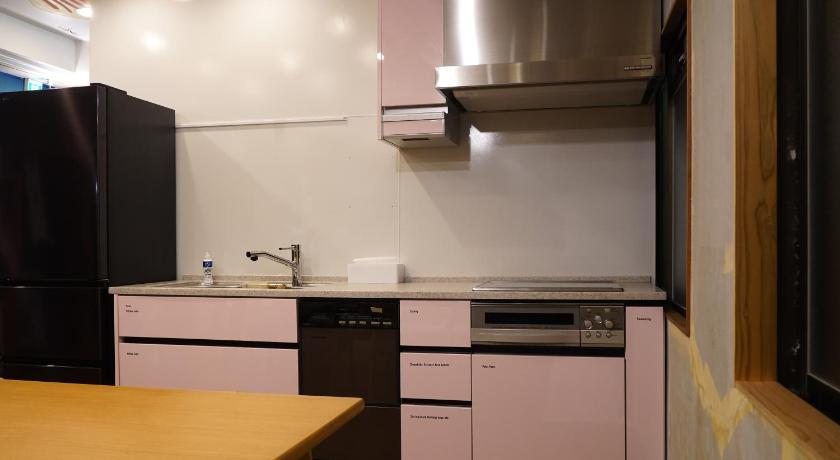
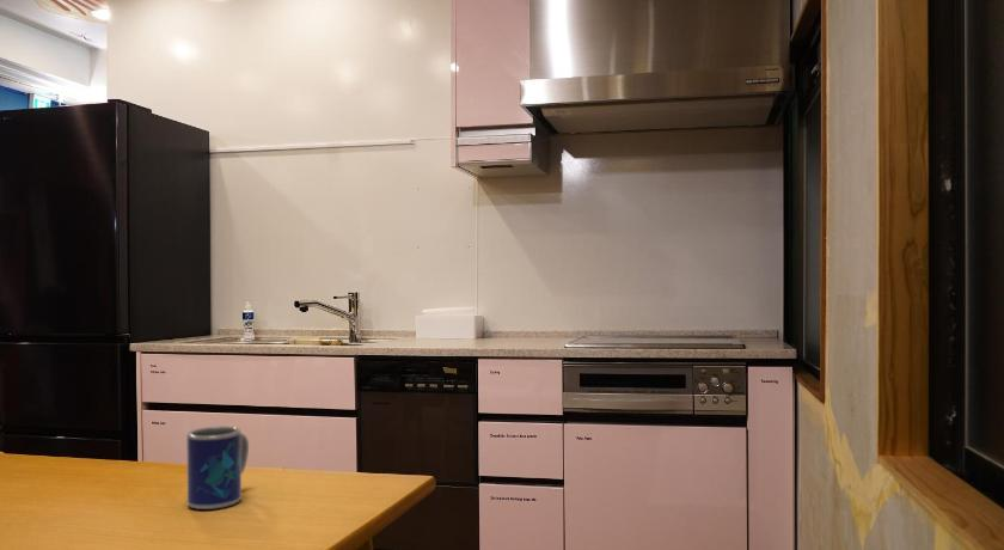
+ mug (222, 463)
